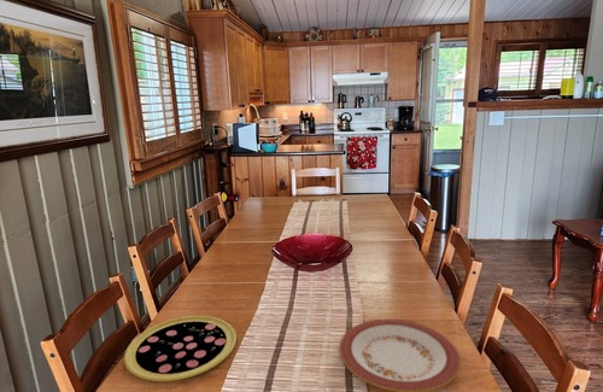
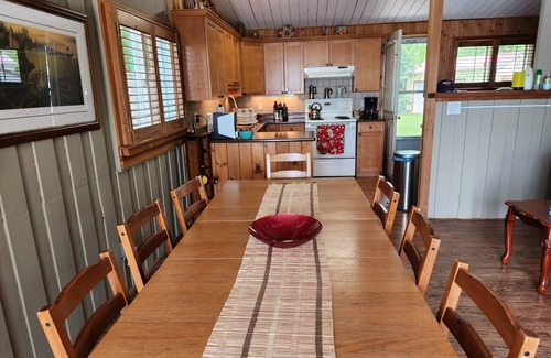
- plate (397, 353)
- pizza (182, 345)
